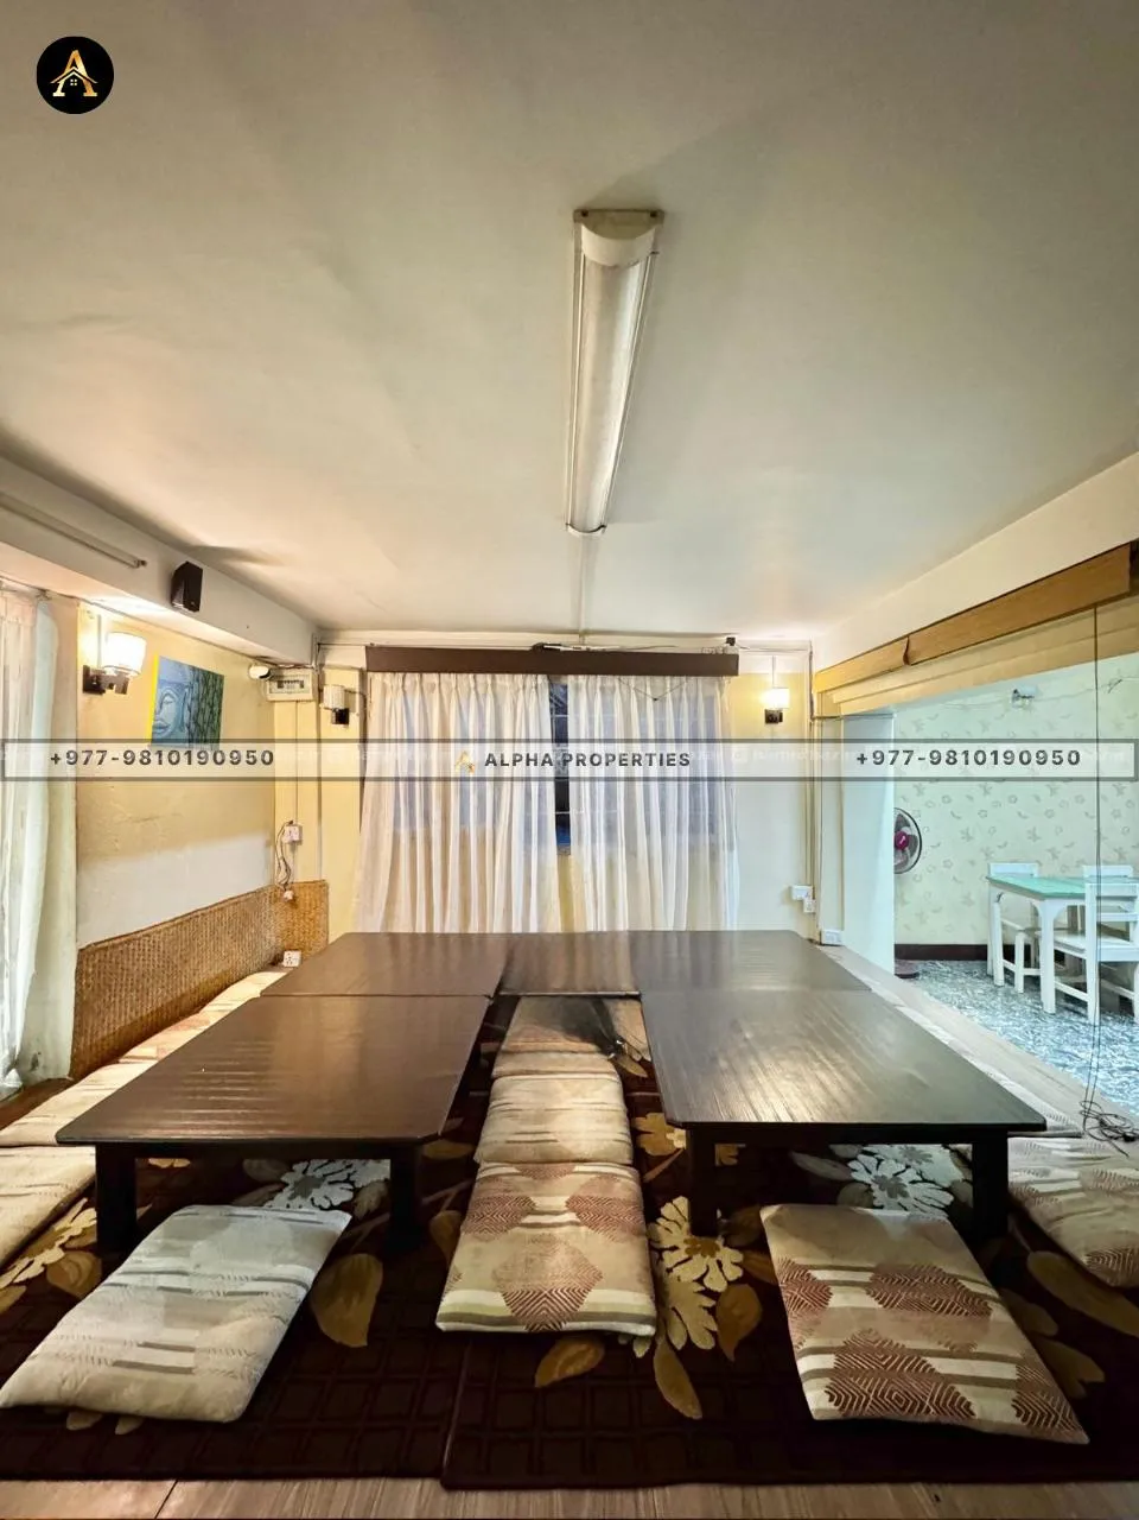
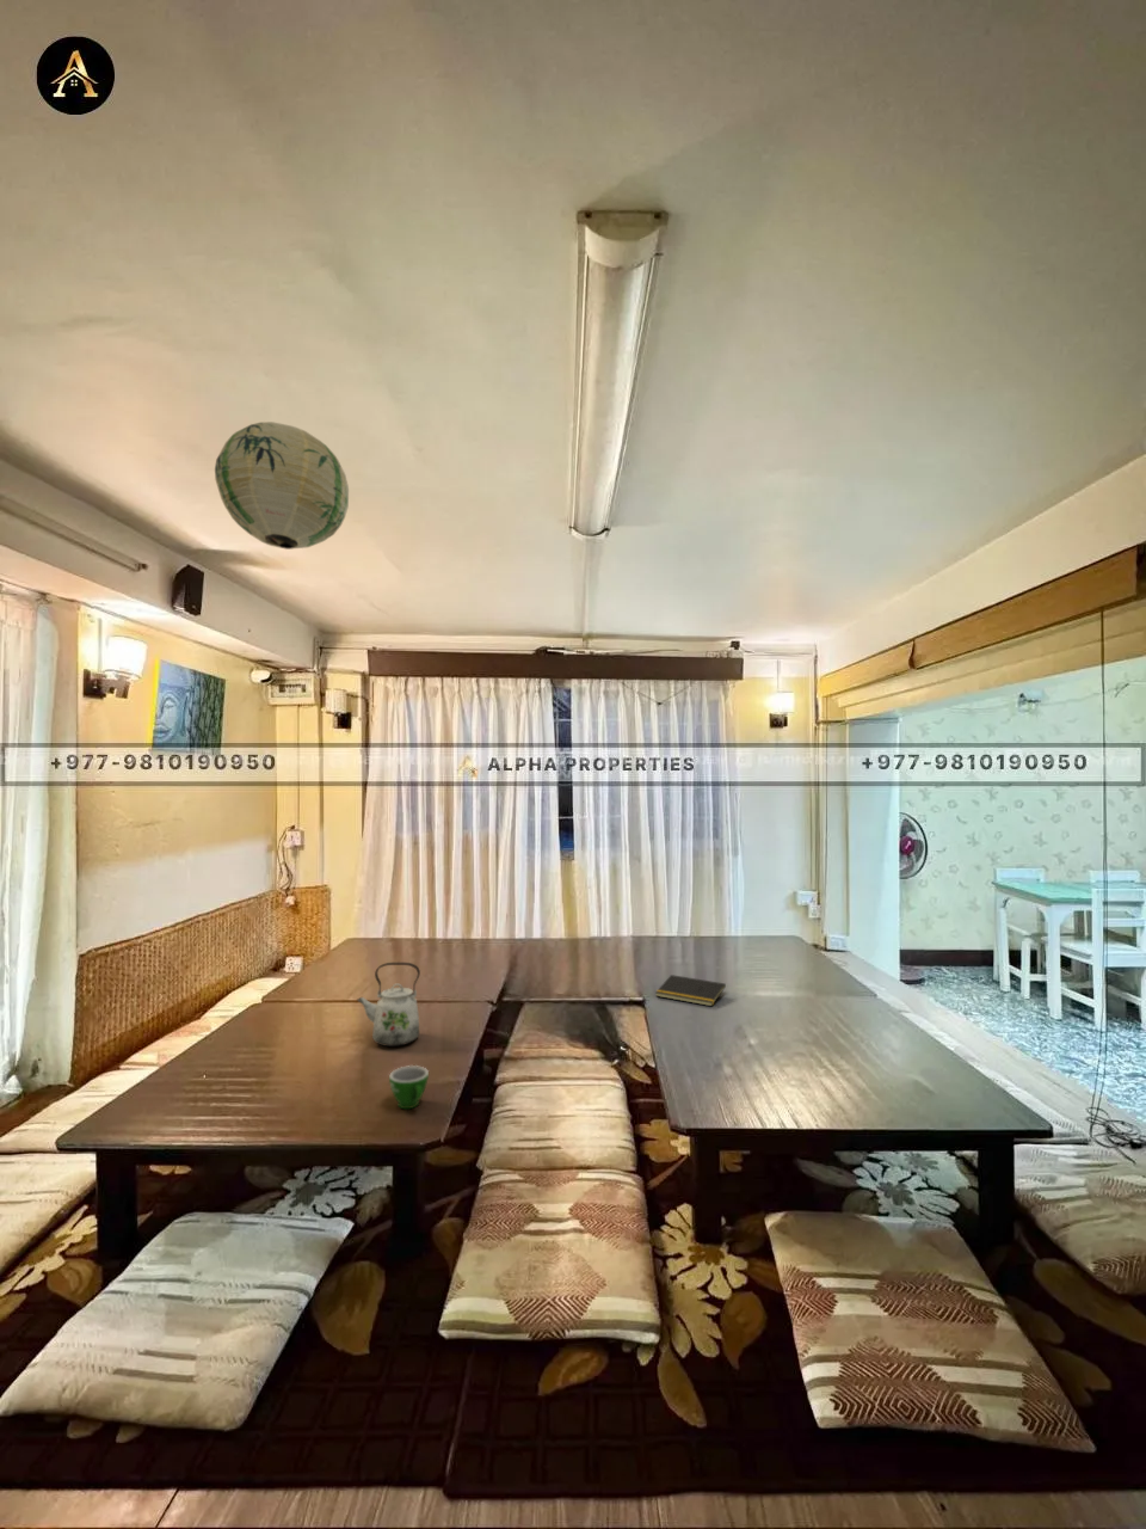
+ kettle (388, 1000)
+ teacup (409, 1090)
+ notepad (690, 990)
+ paper lantern (283, 489)
